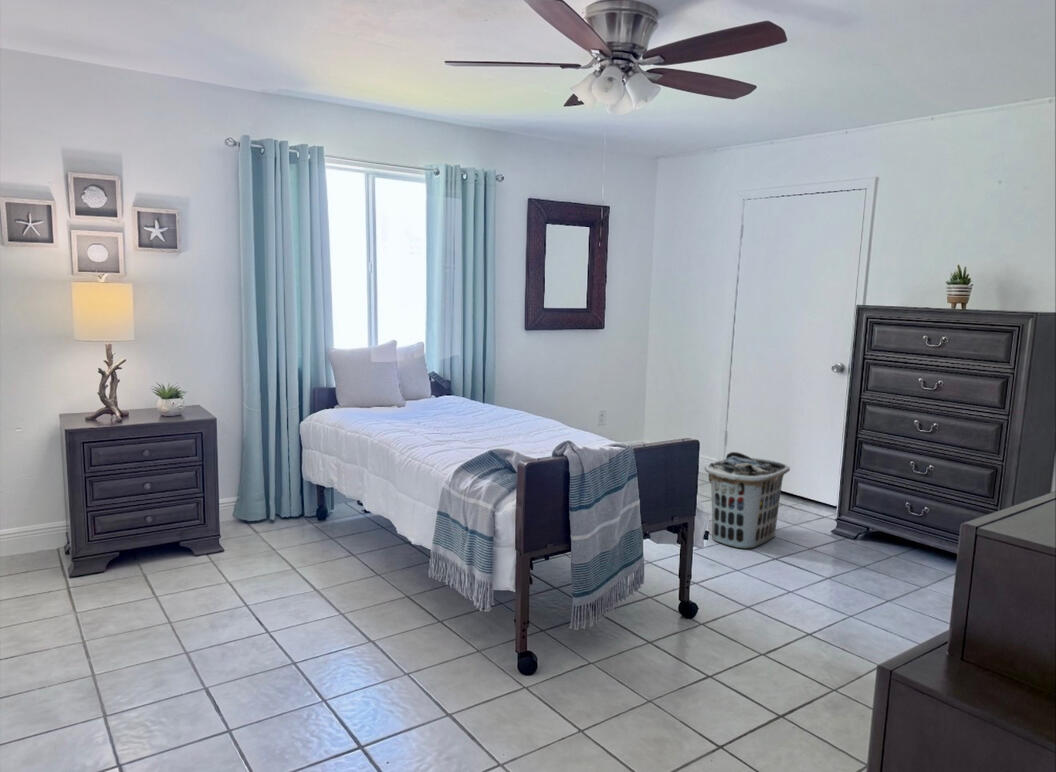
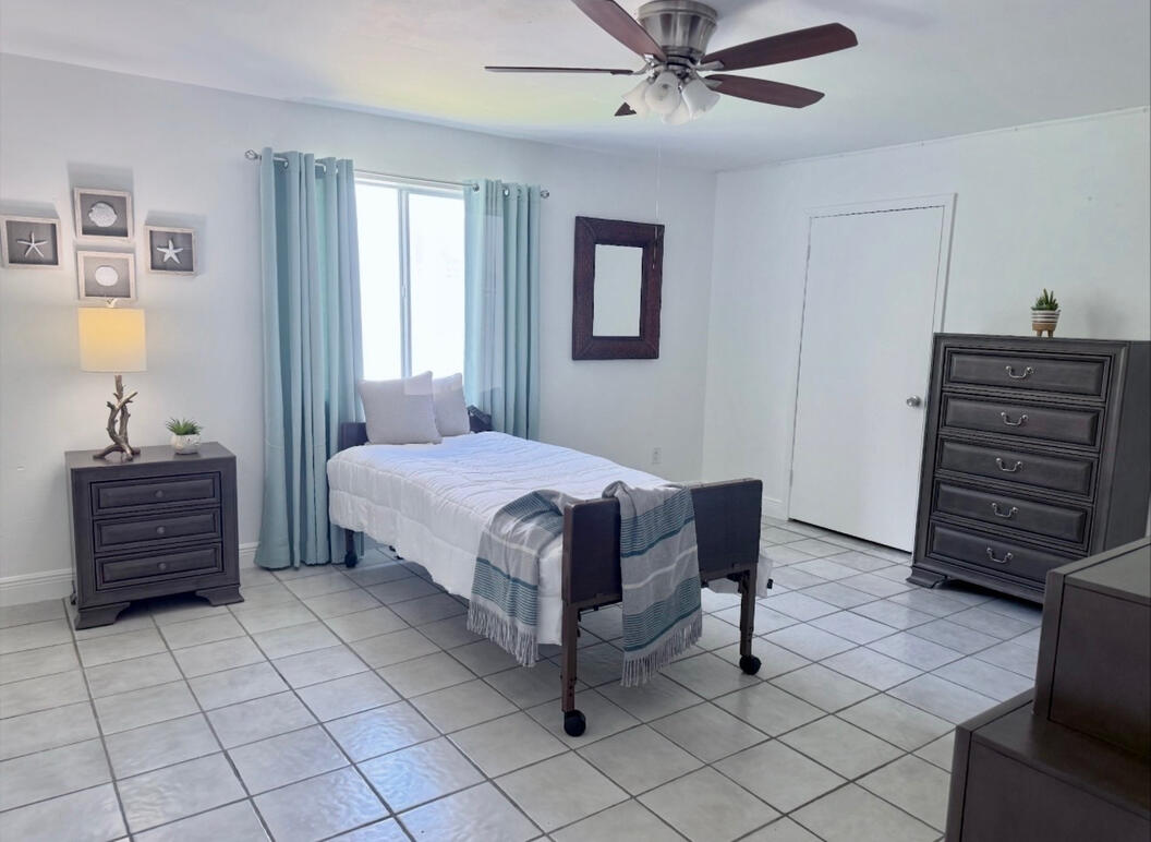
- clothes hamper (745, 495)
